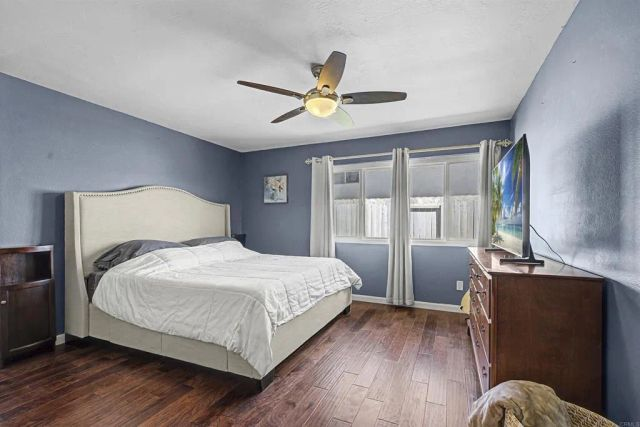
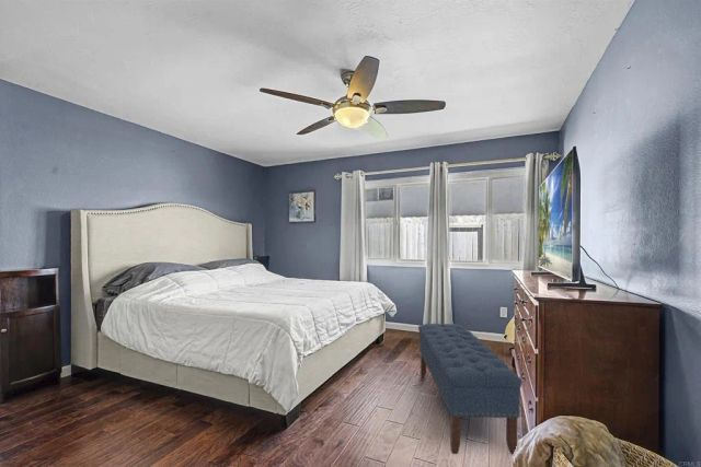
+ bench (458, 374)
